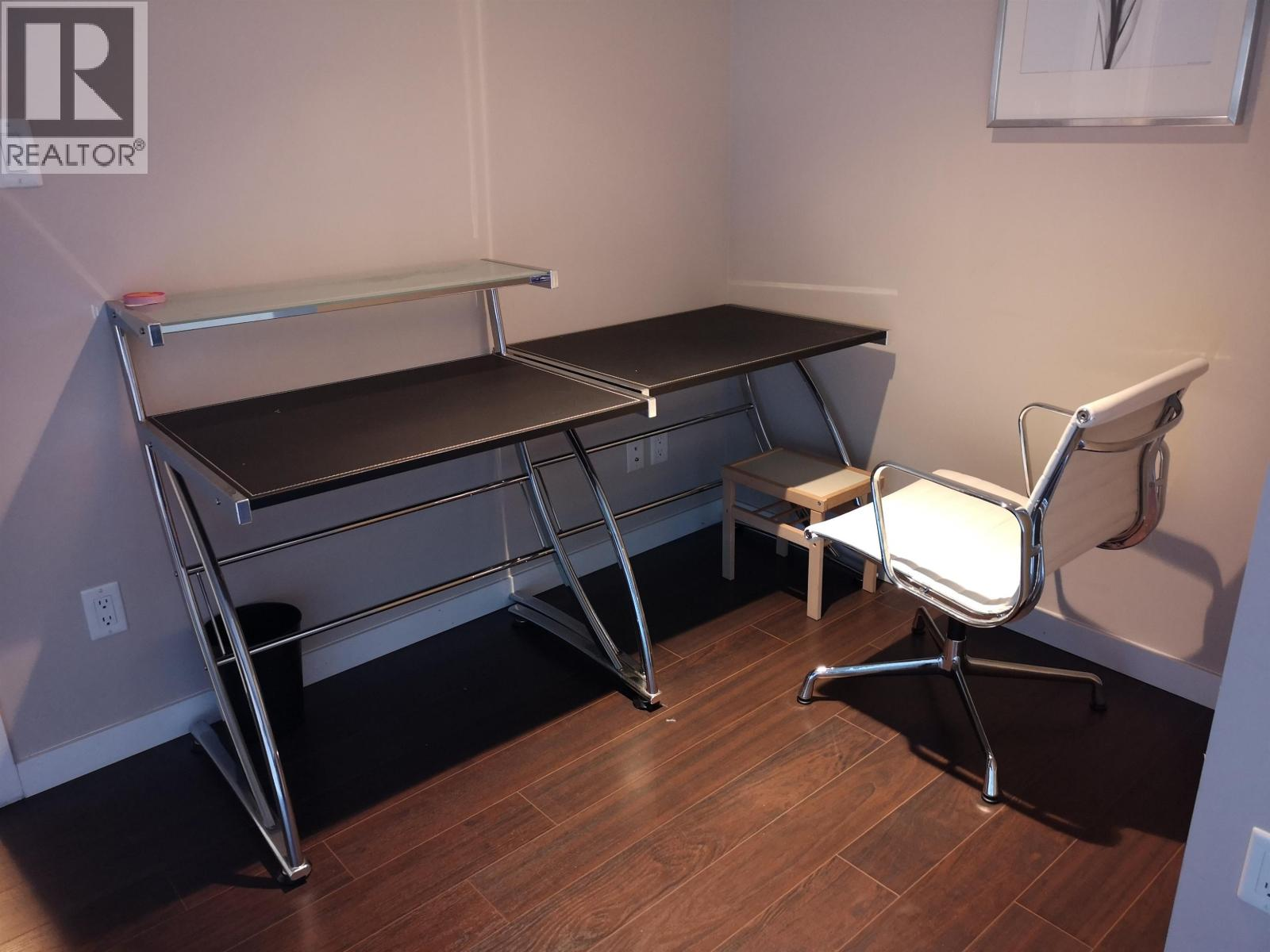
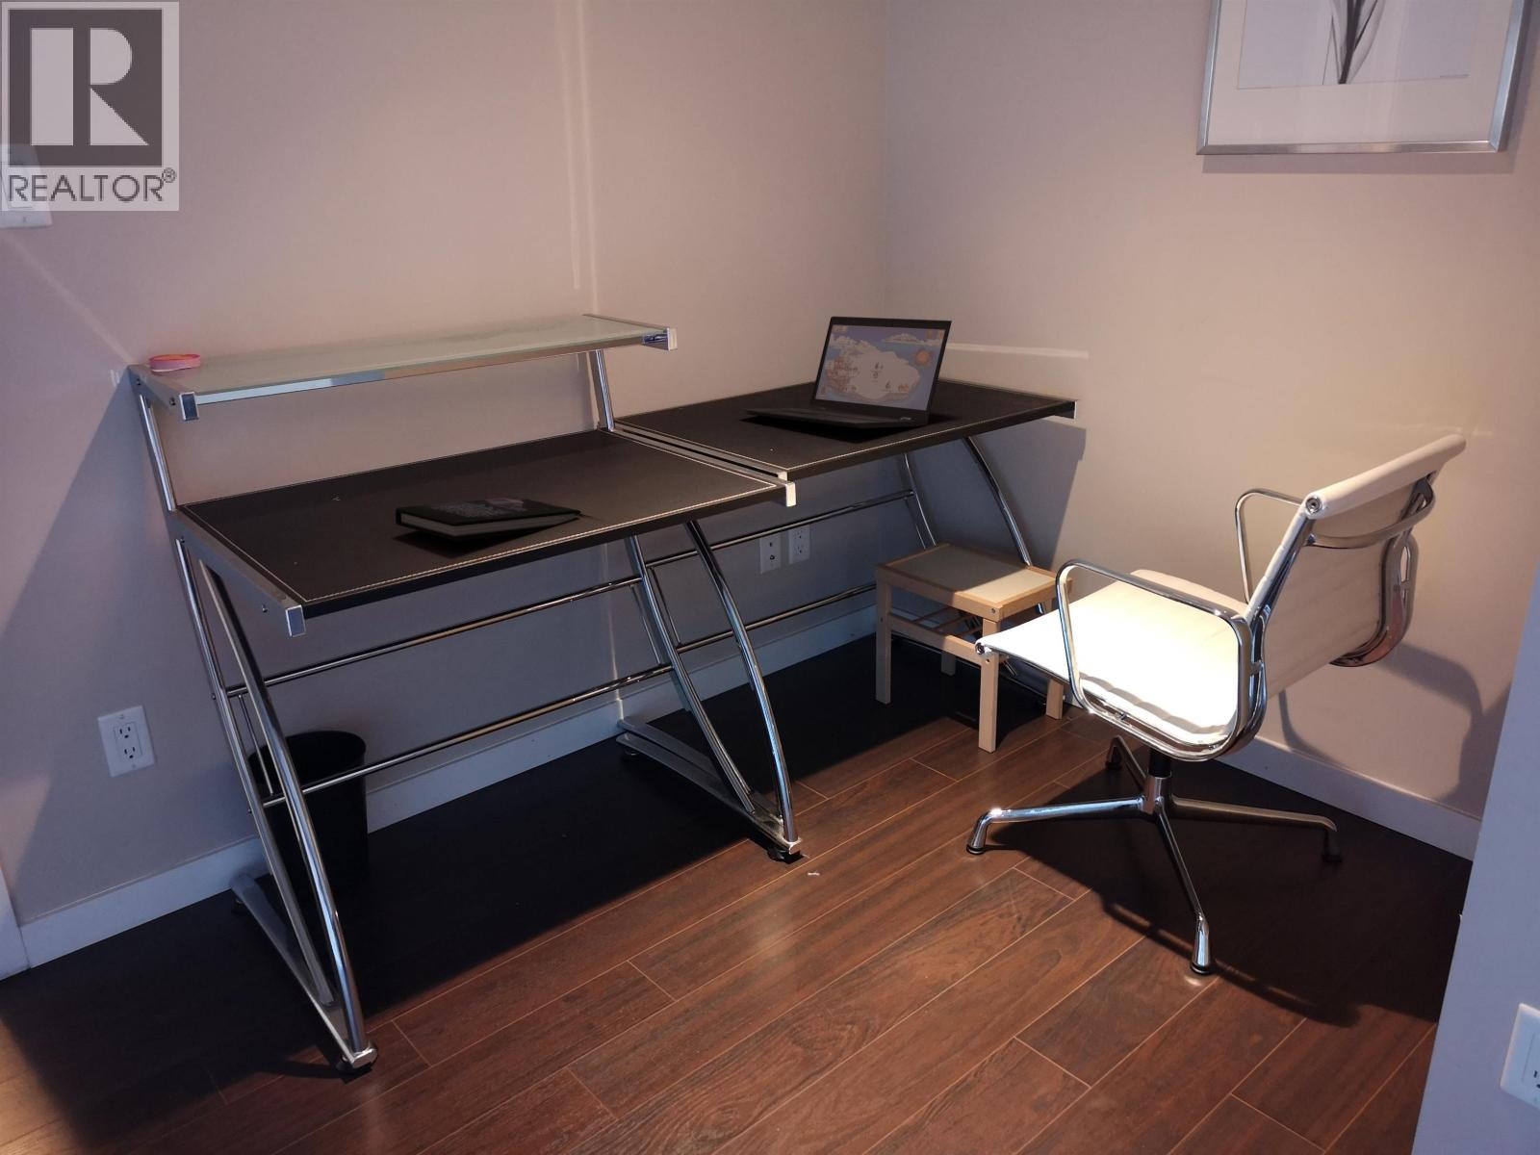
+ book (489, 517)
+ laptop (843, 368)
